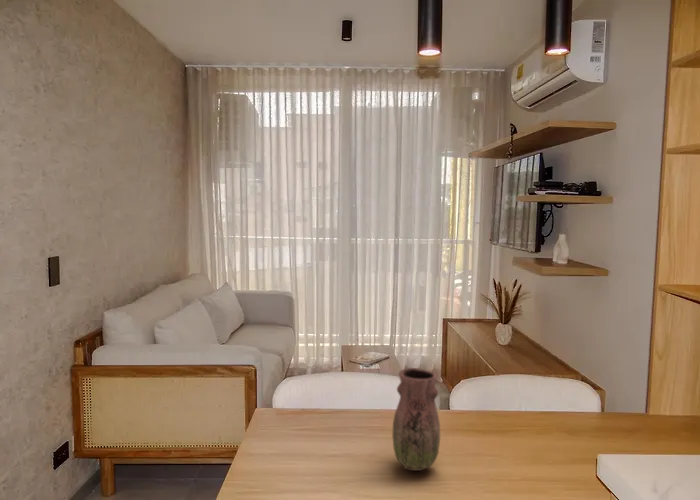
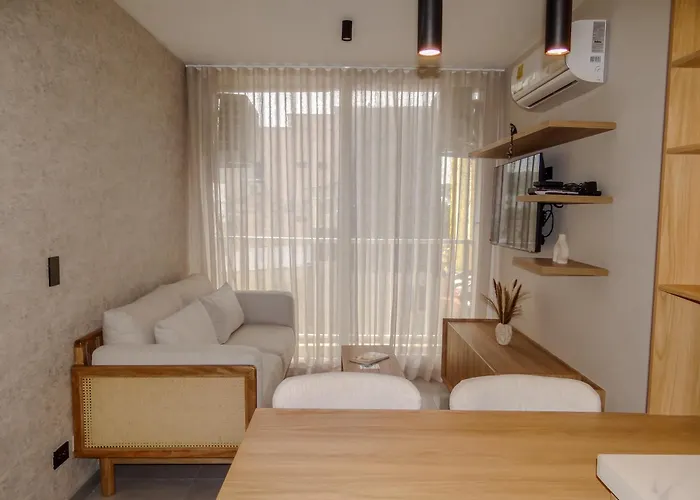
- vase (415, 422)
